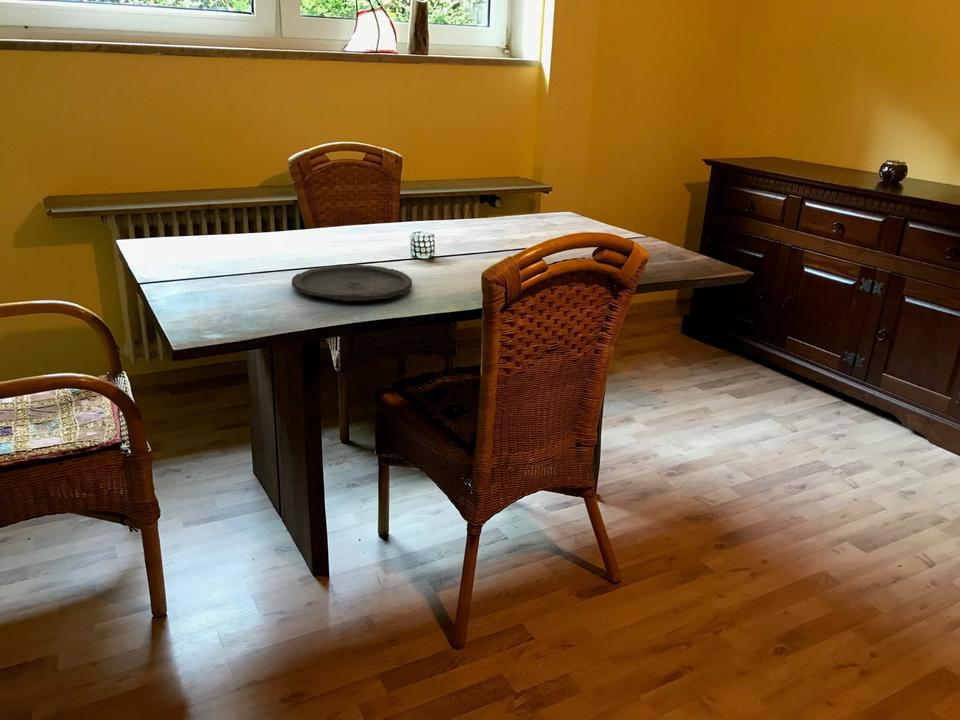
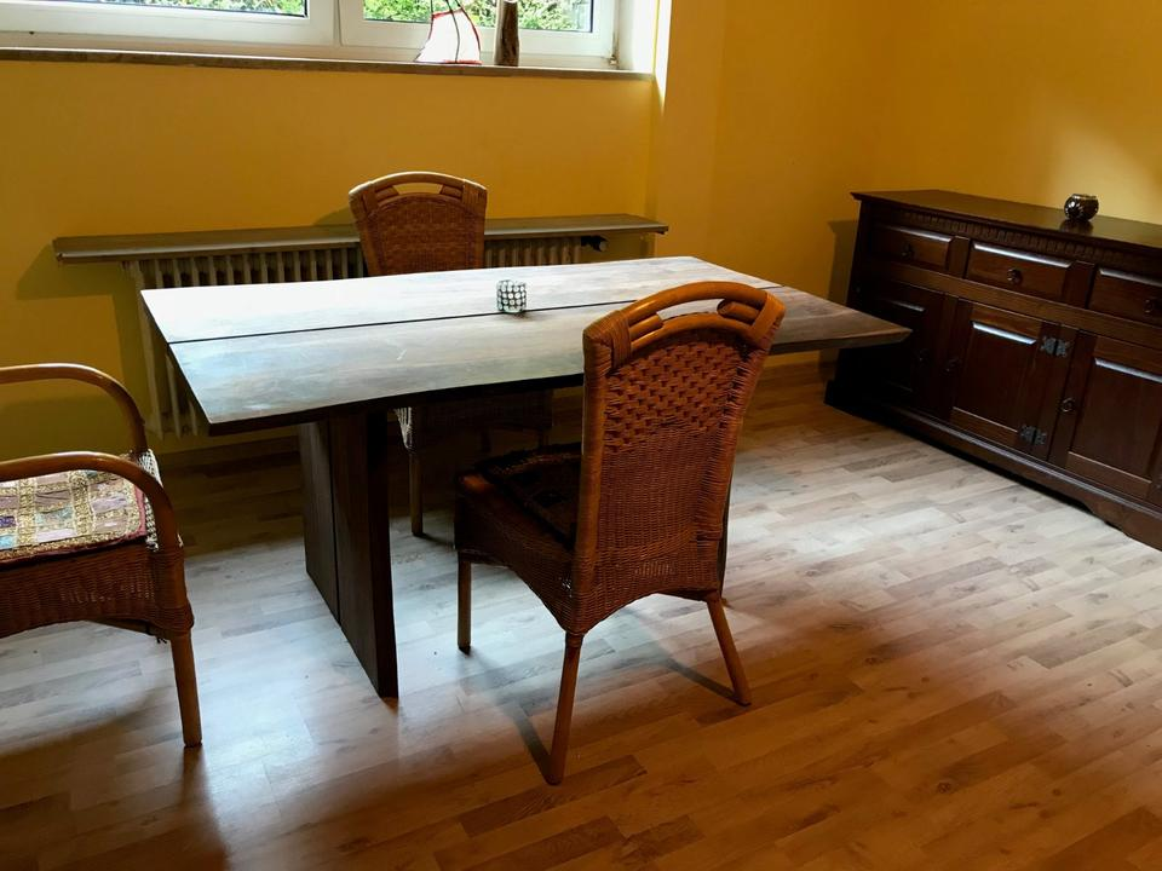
- plate (352, 283)
